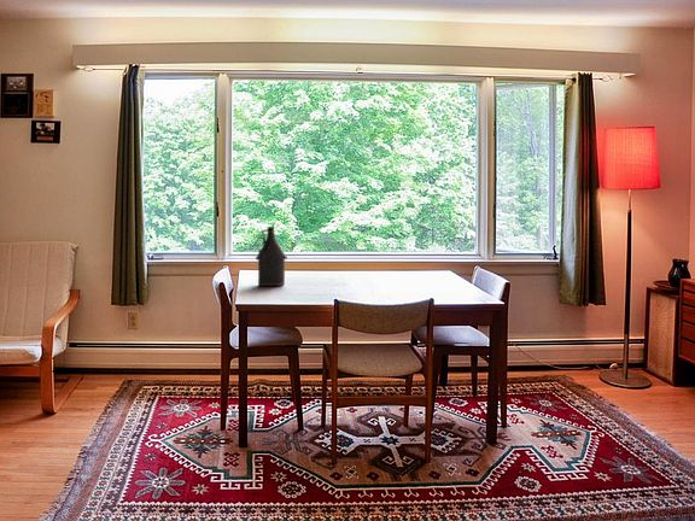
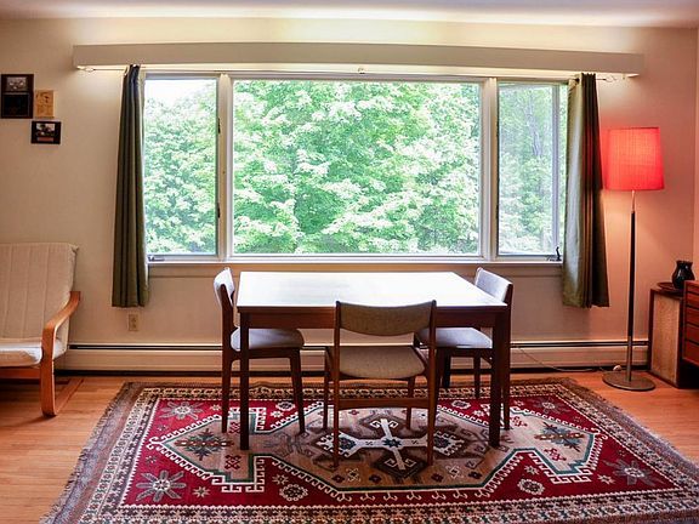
- bottle (270, 256)
